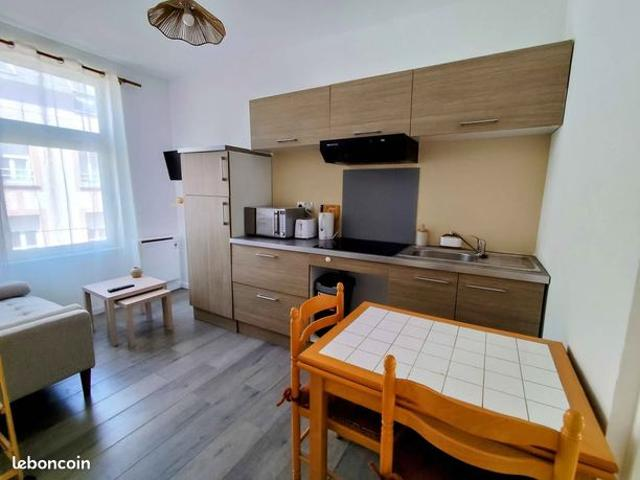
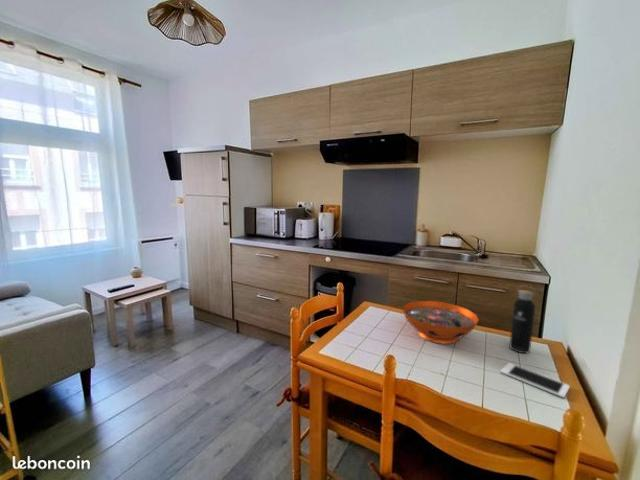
+ water bottle (523, 317)
+ cell phone (533, 378)
+ decorative bowl (438, 323)
